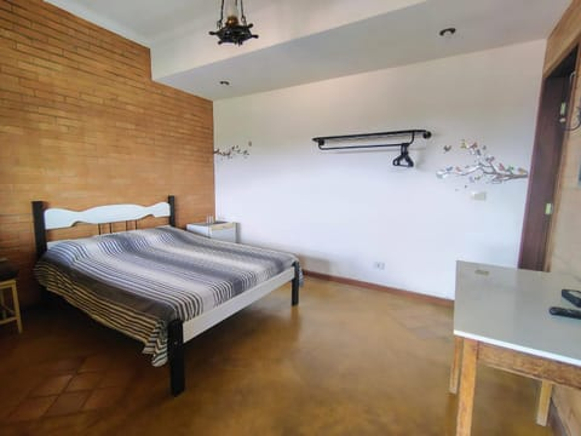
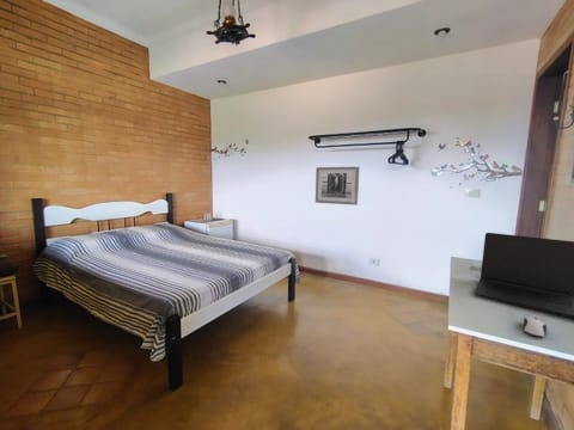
+ laptop (527, 269)
+ wall art (336, 185)
+ computer mouse (535, 325)
